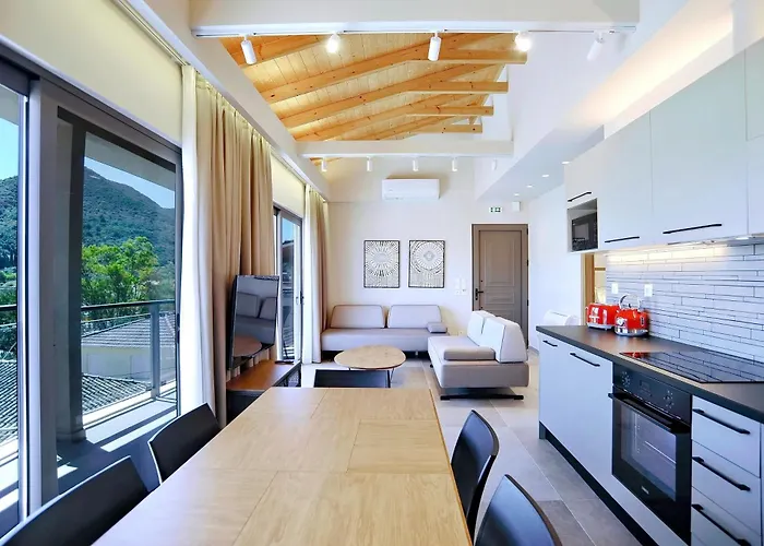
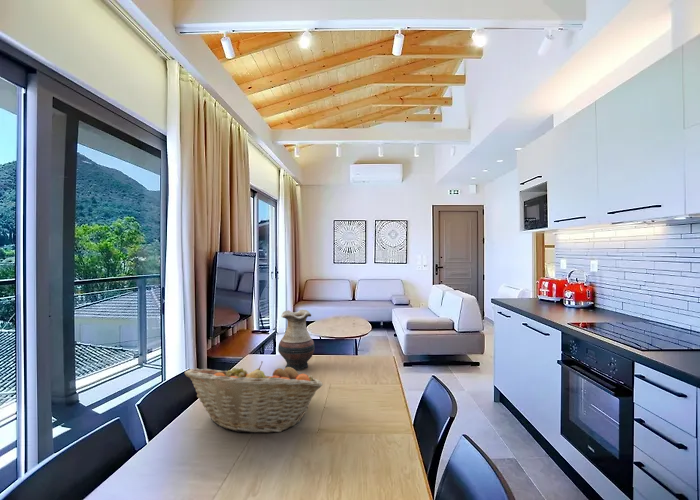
+ fruit basket (254, 388)
+ vase (296, 339)
